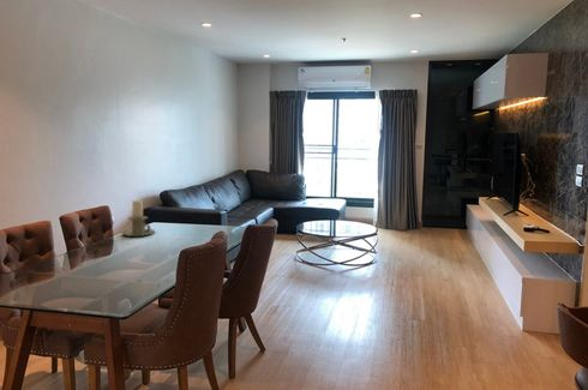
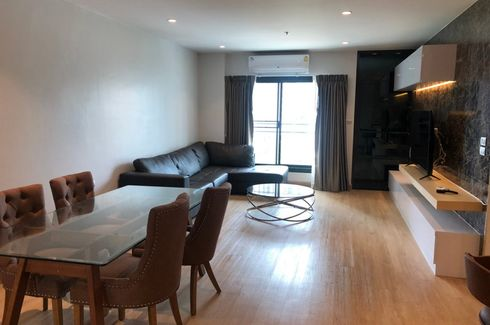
- candle holder (138, 217)
